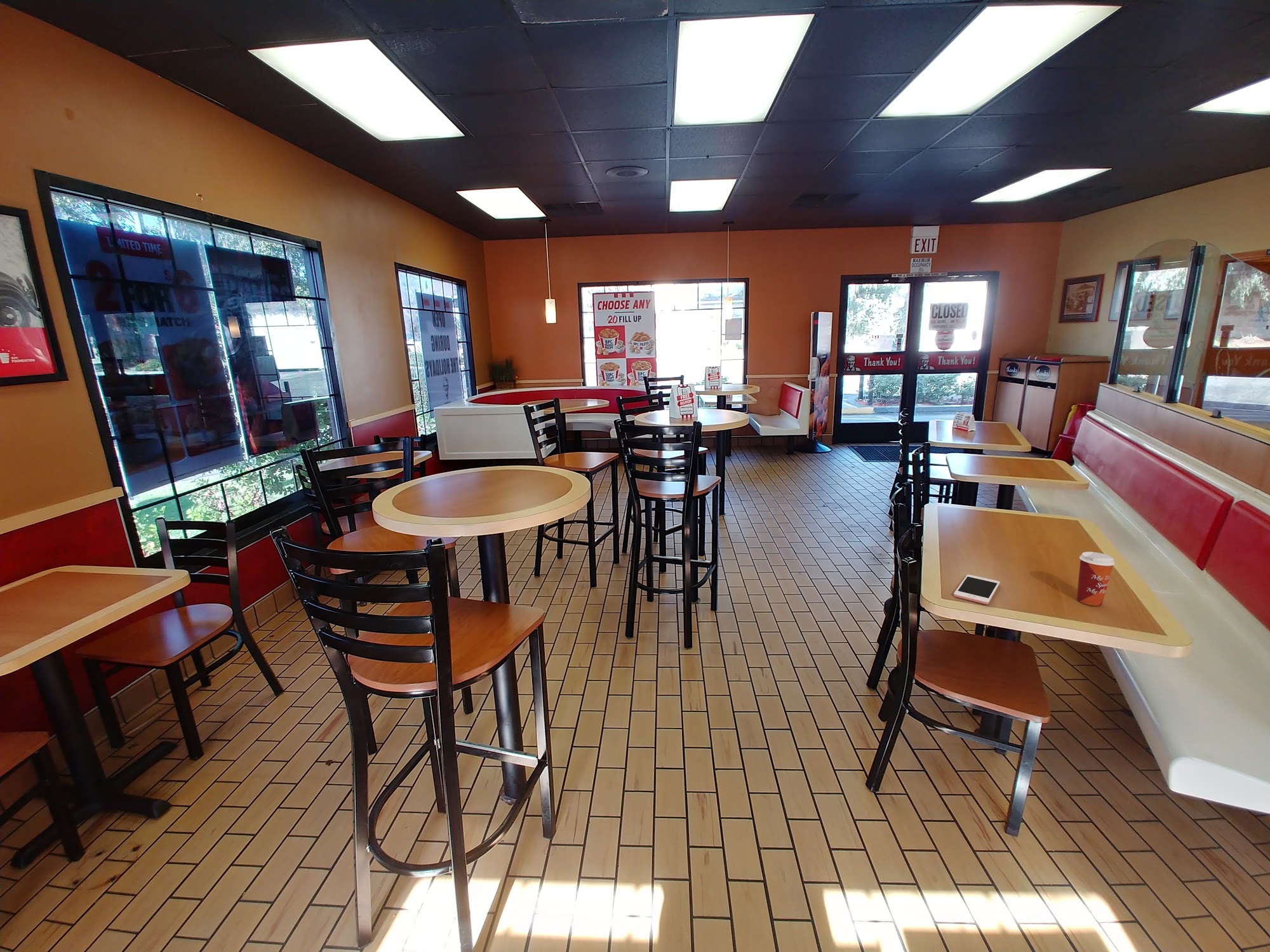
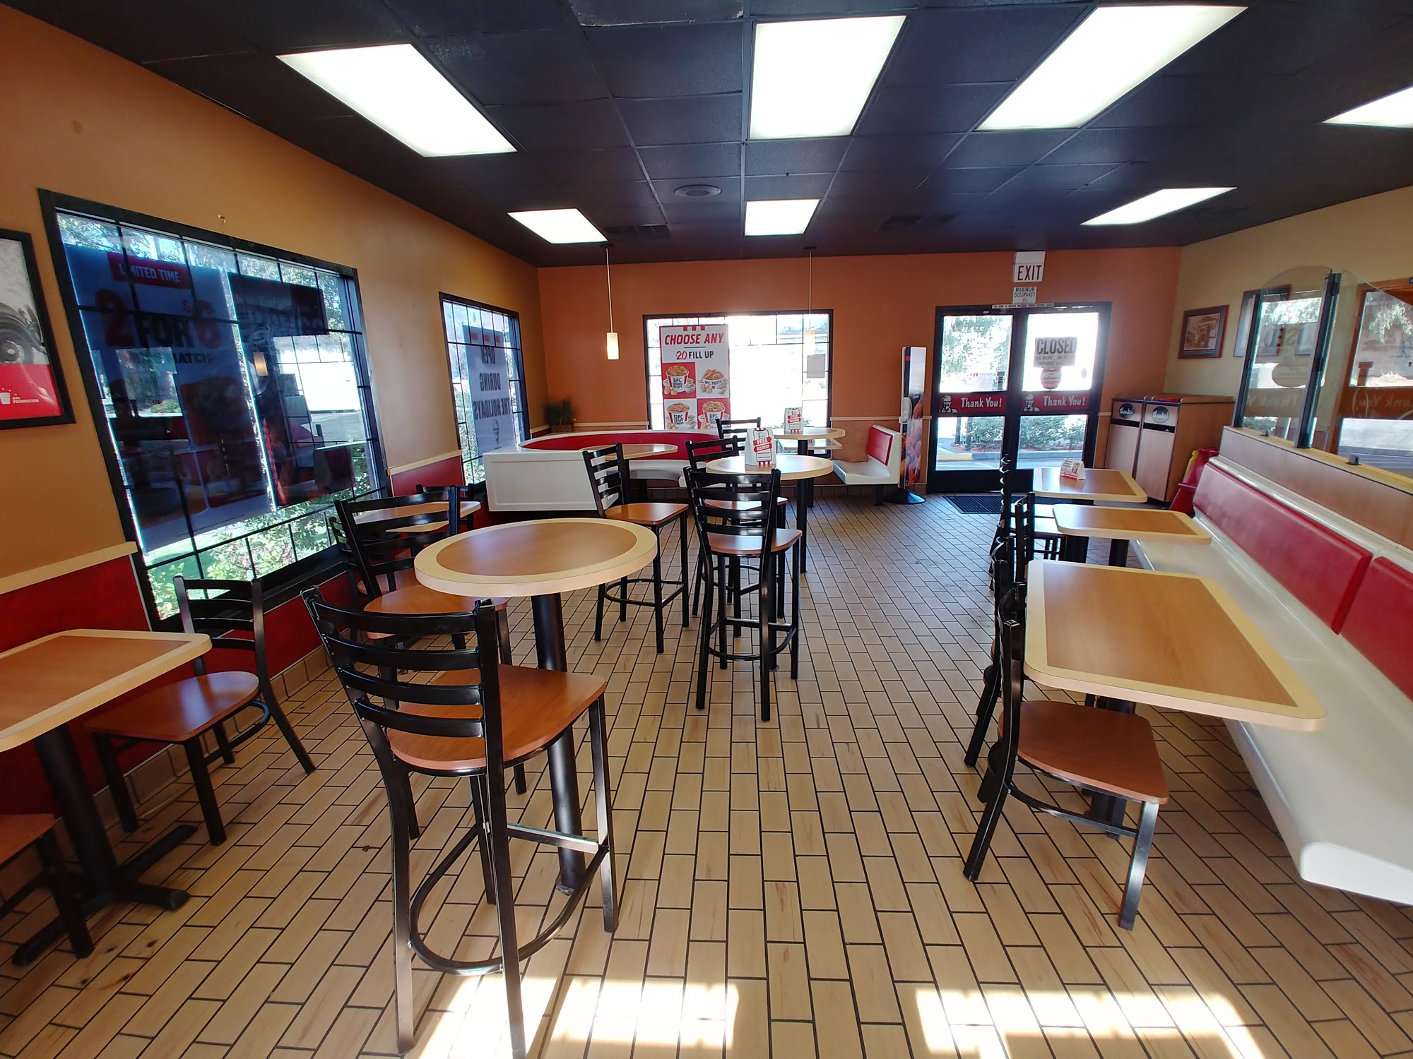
- cell phone (977, 588)
- paper cup (1093, 579)
